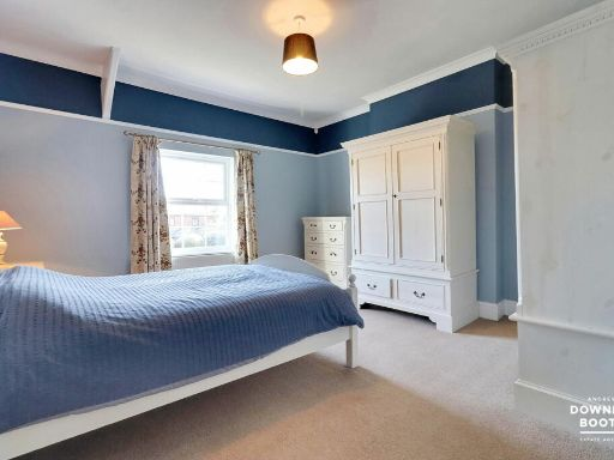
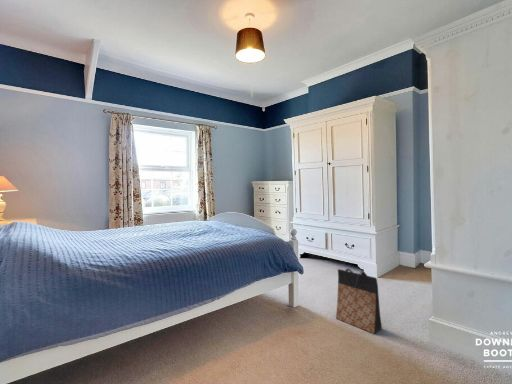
+ bag (356, 296)
